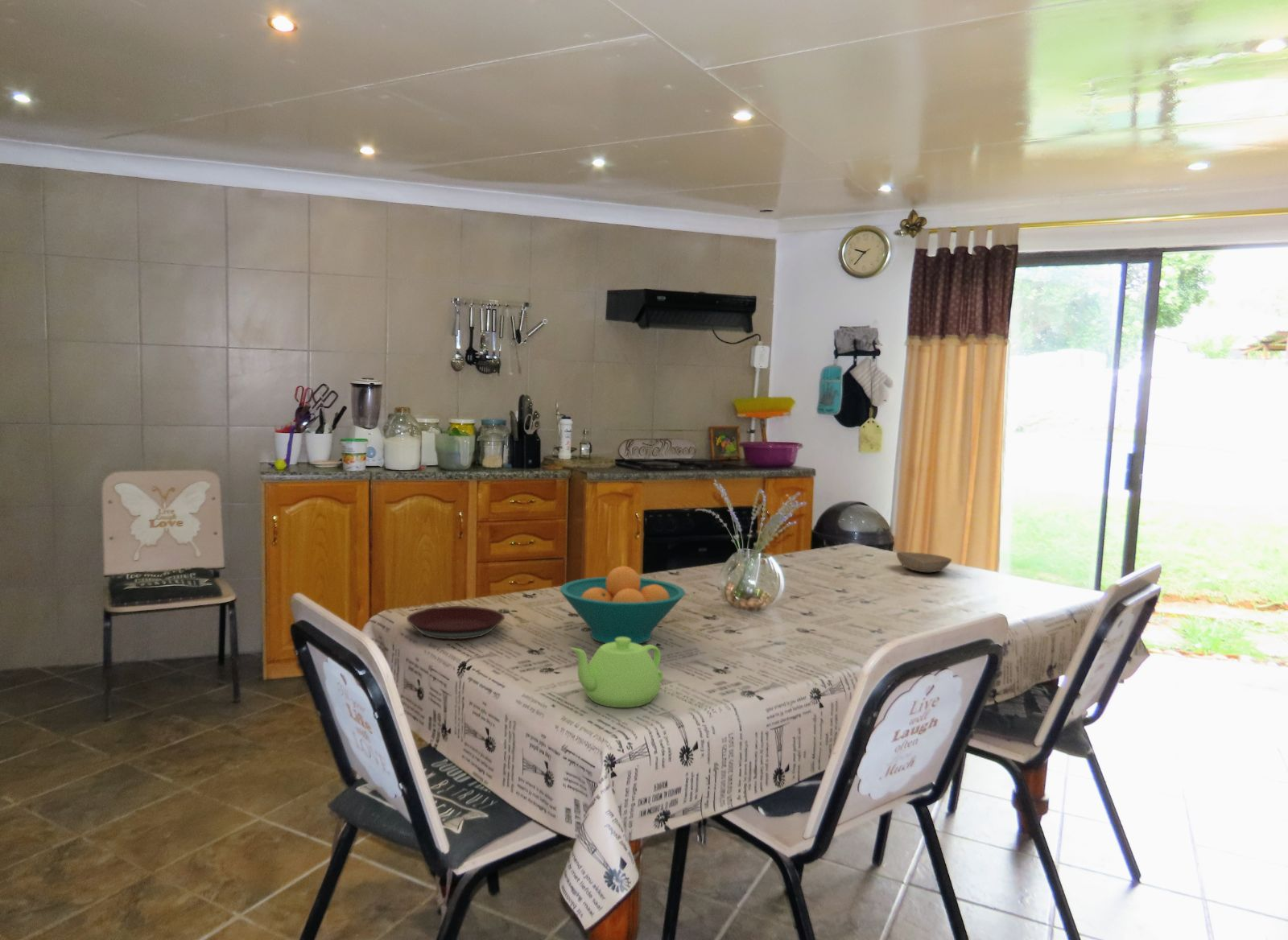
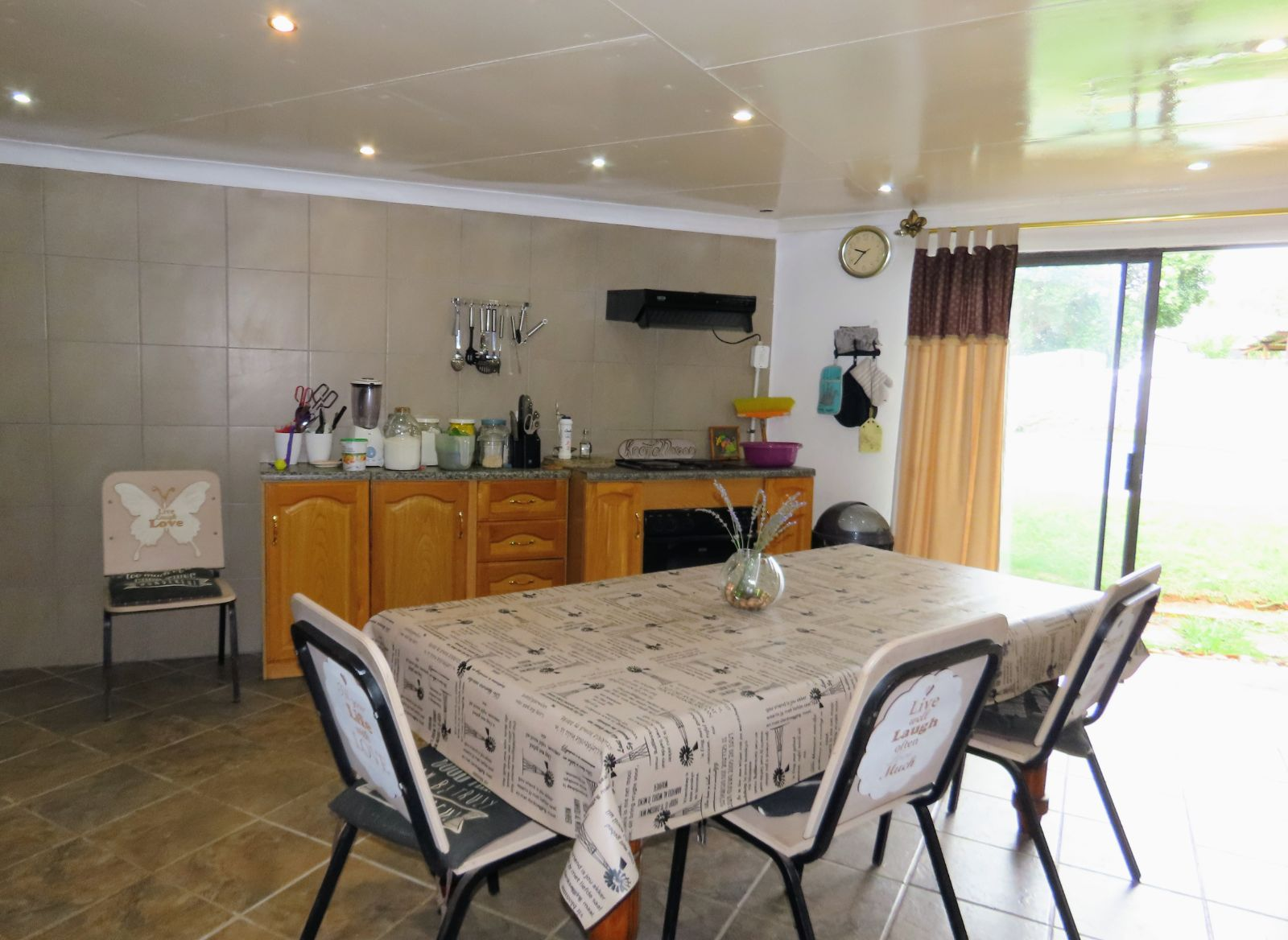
- bowl (925, 563)
- plate (456, 624)
- teapot (617, 668)
- fruit bowl (621, 602)
